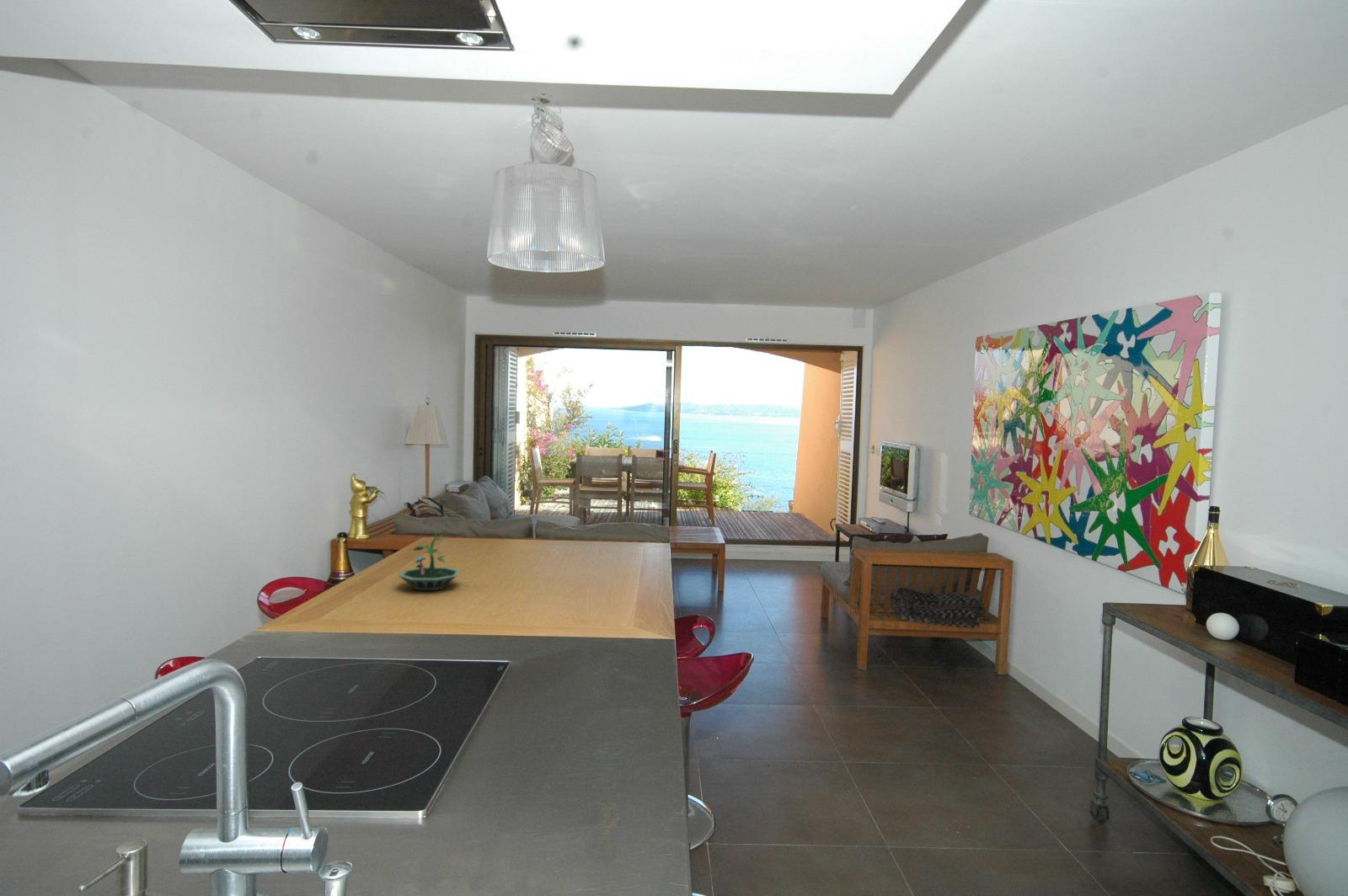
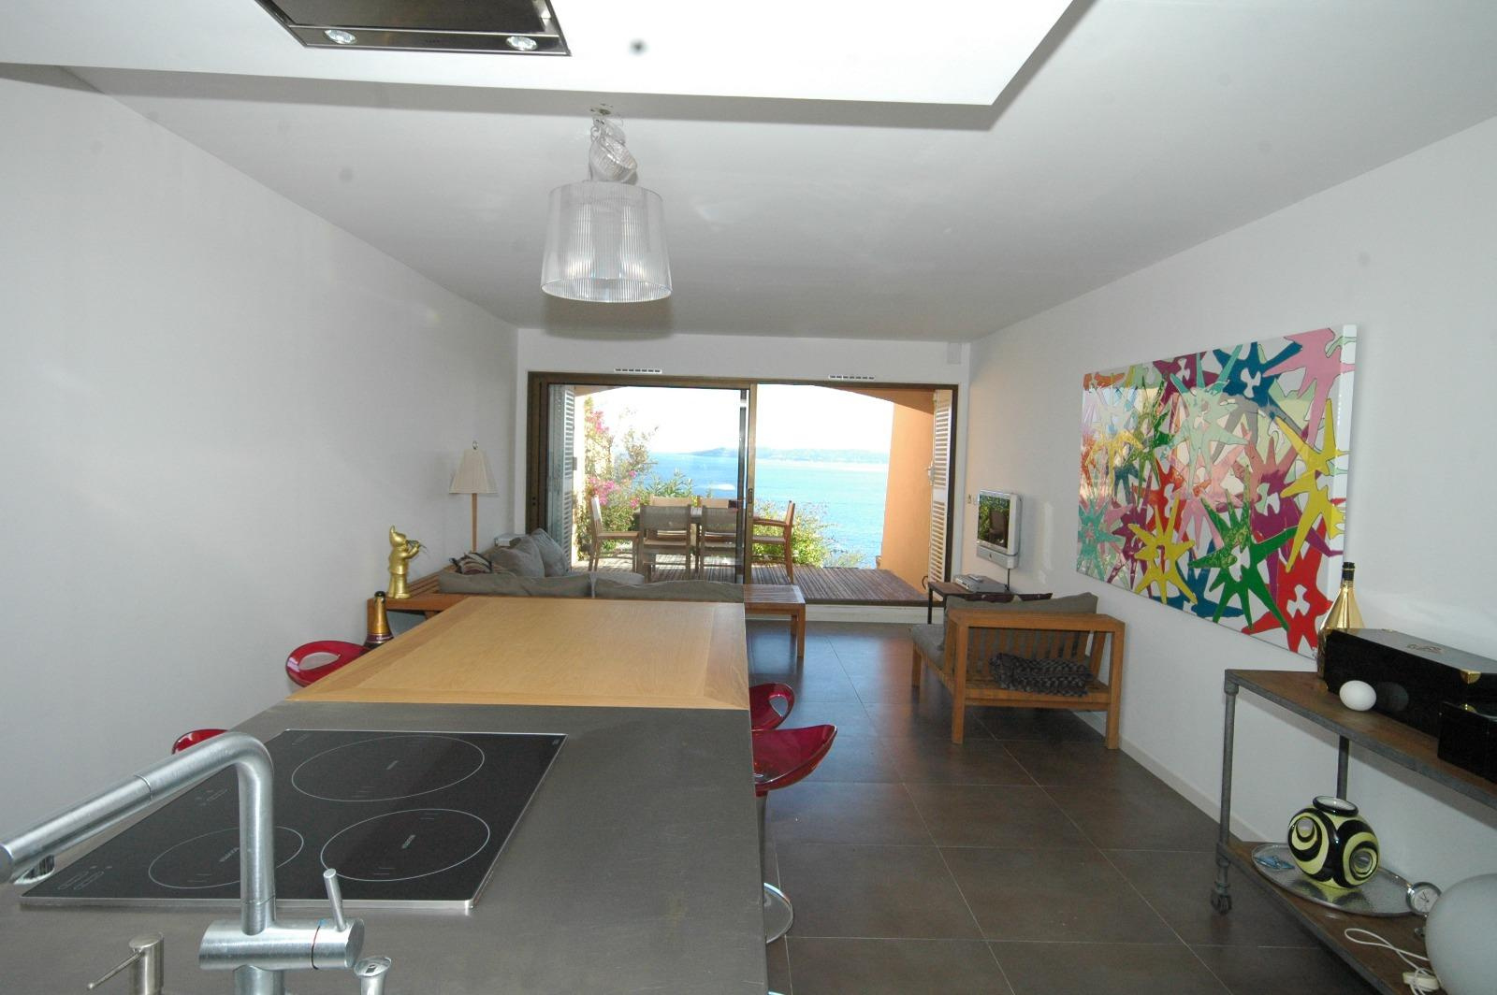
- terrarium (432, 541)
